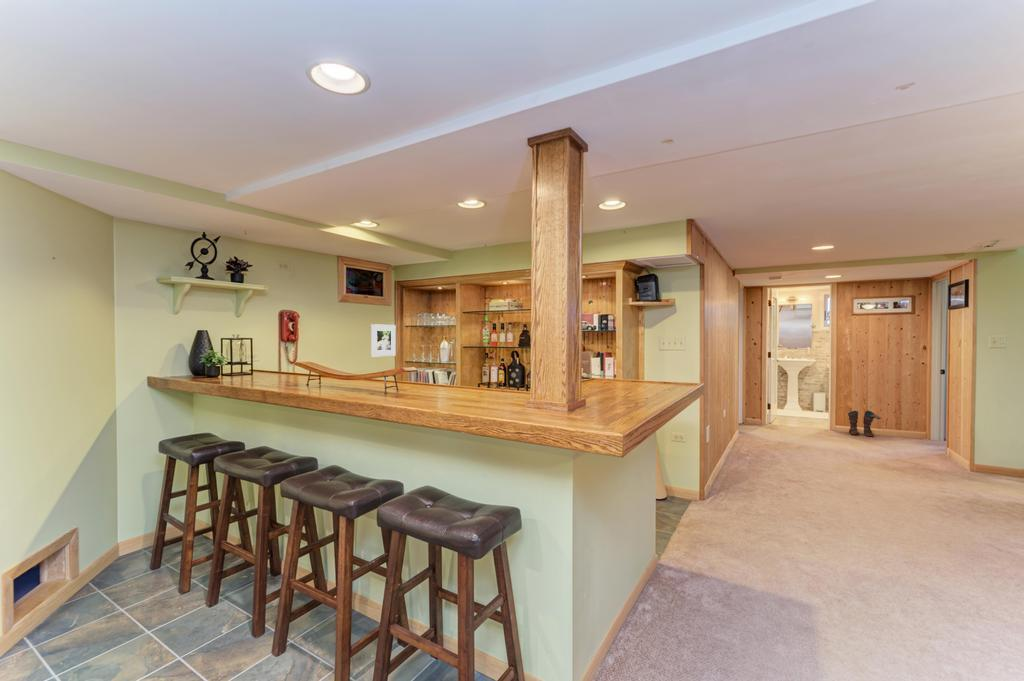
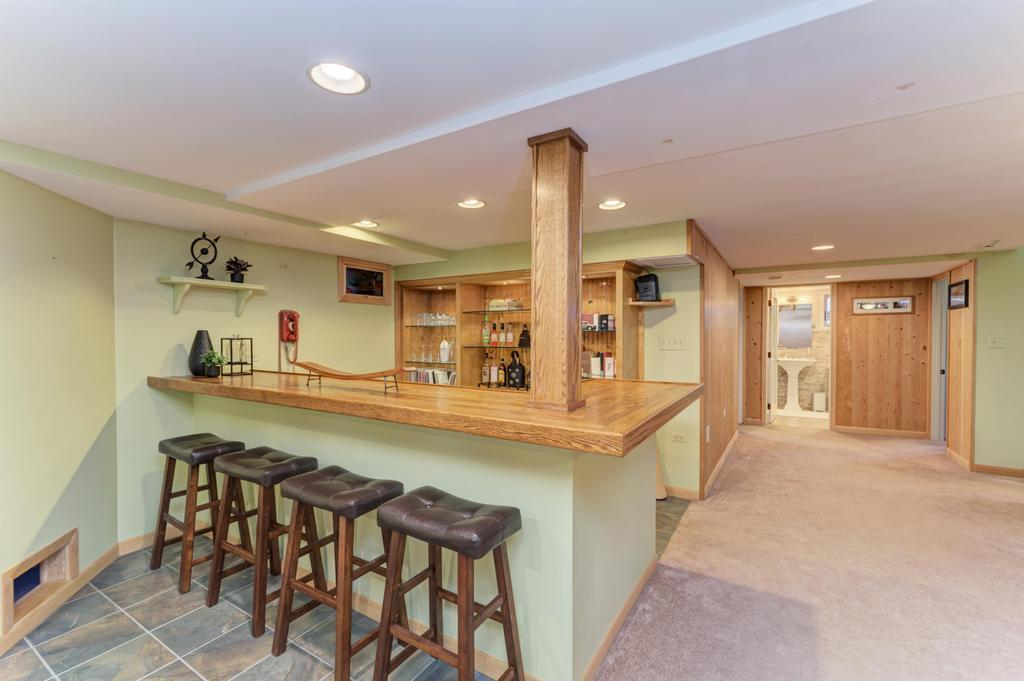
- boots (864, 422)
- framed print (383, 340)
